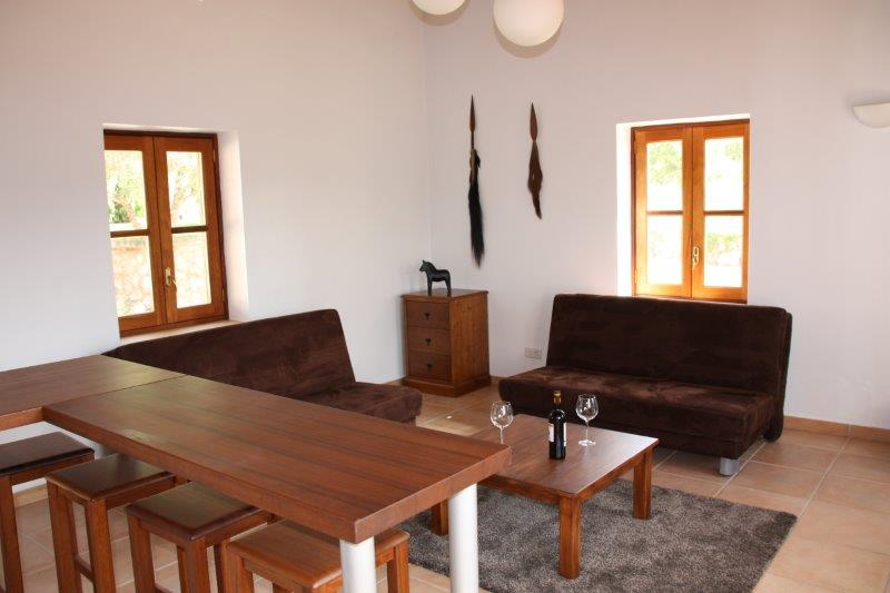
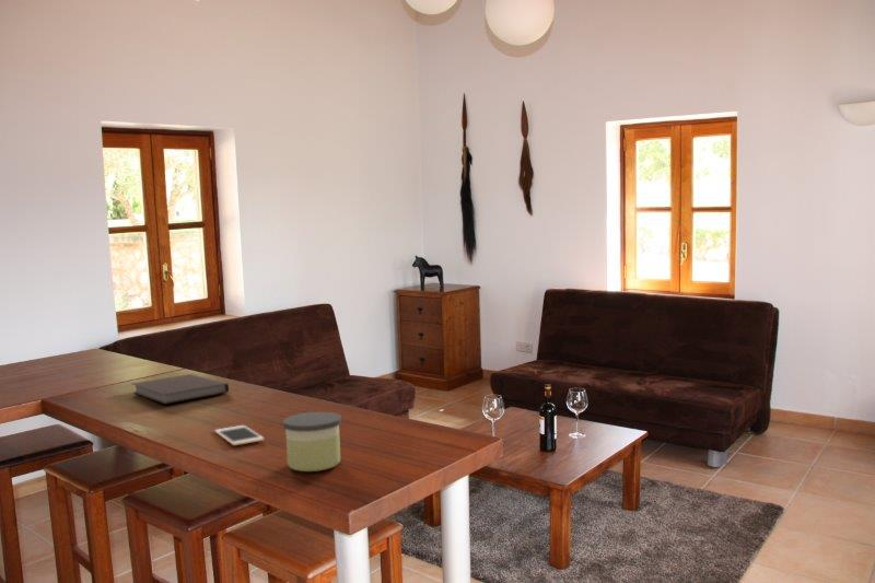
+ cell phone (238, 434)
+ notebook (179, 387)
+ candle (313, 441)
